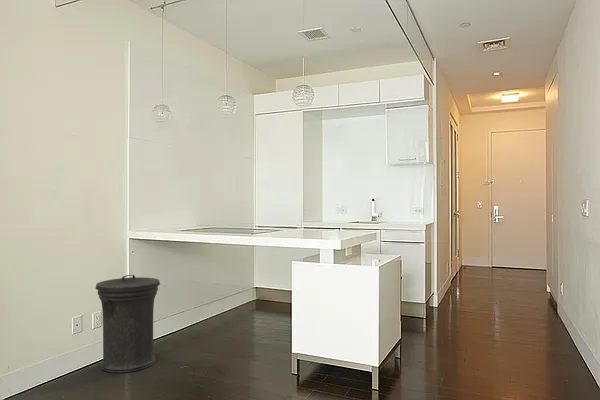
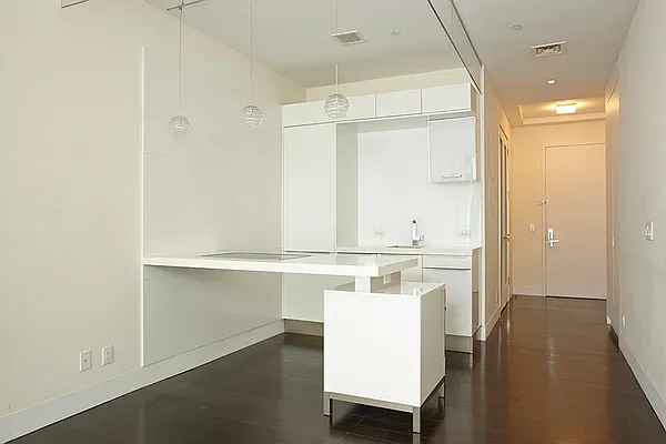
- trash can (128, 319)
